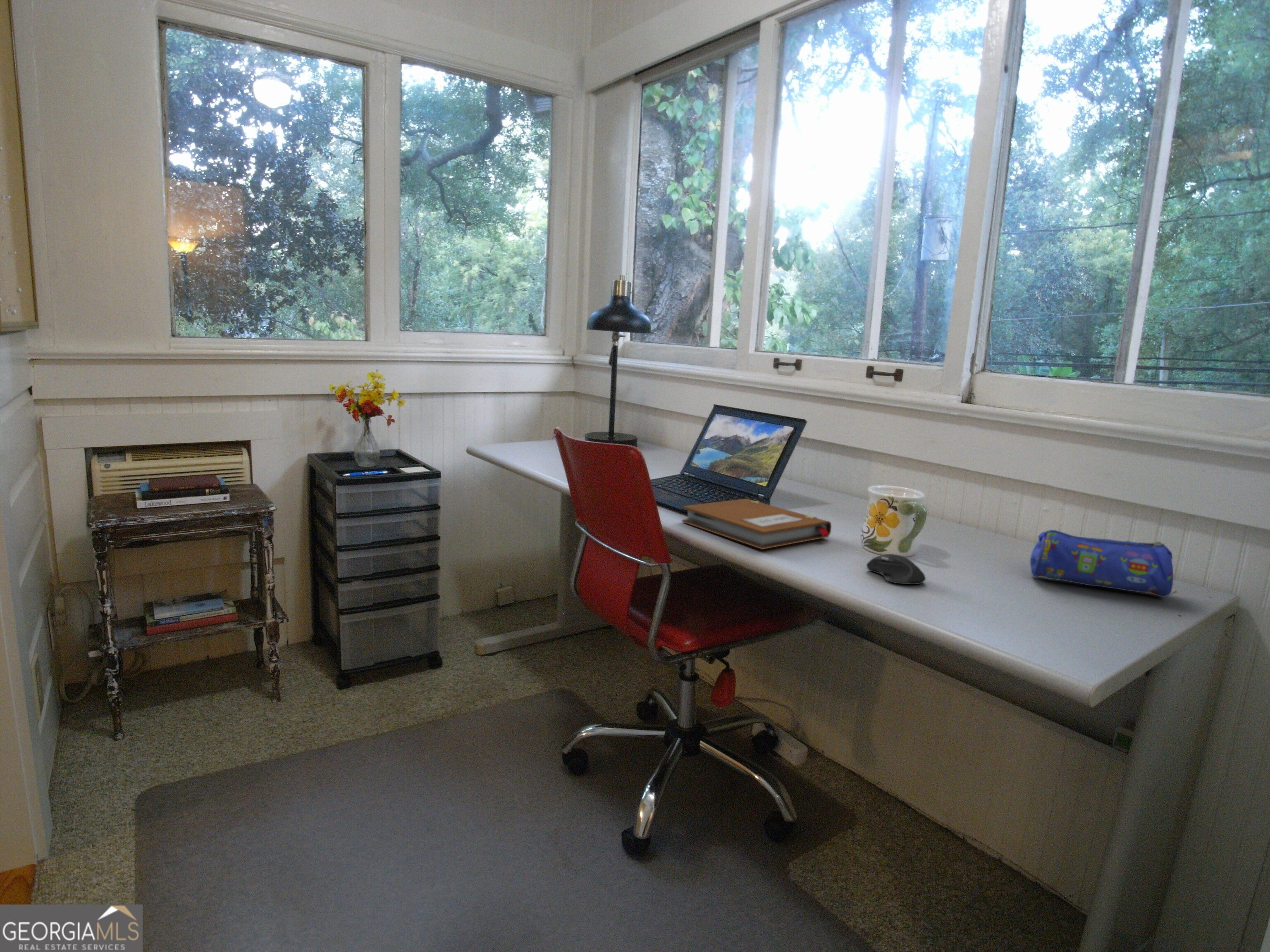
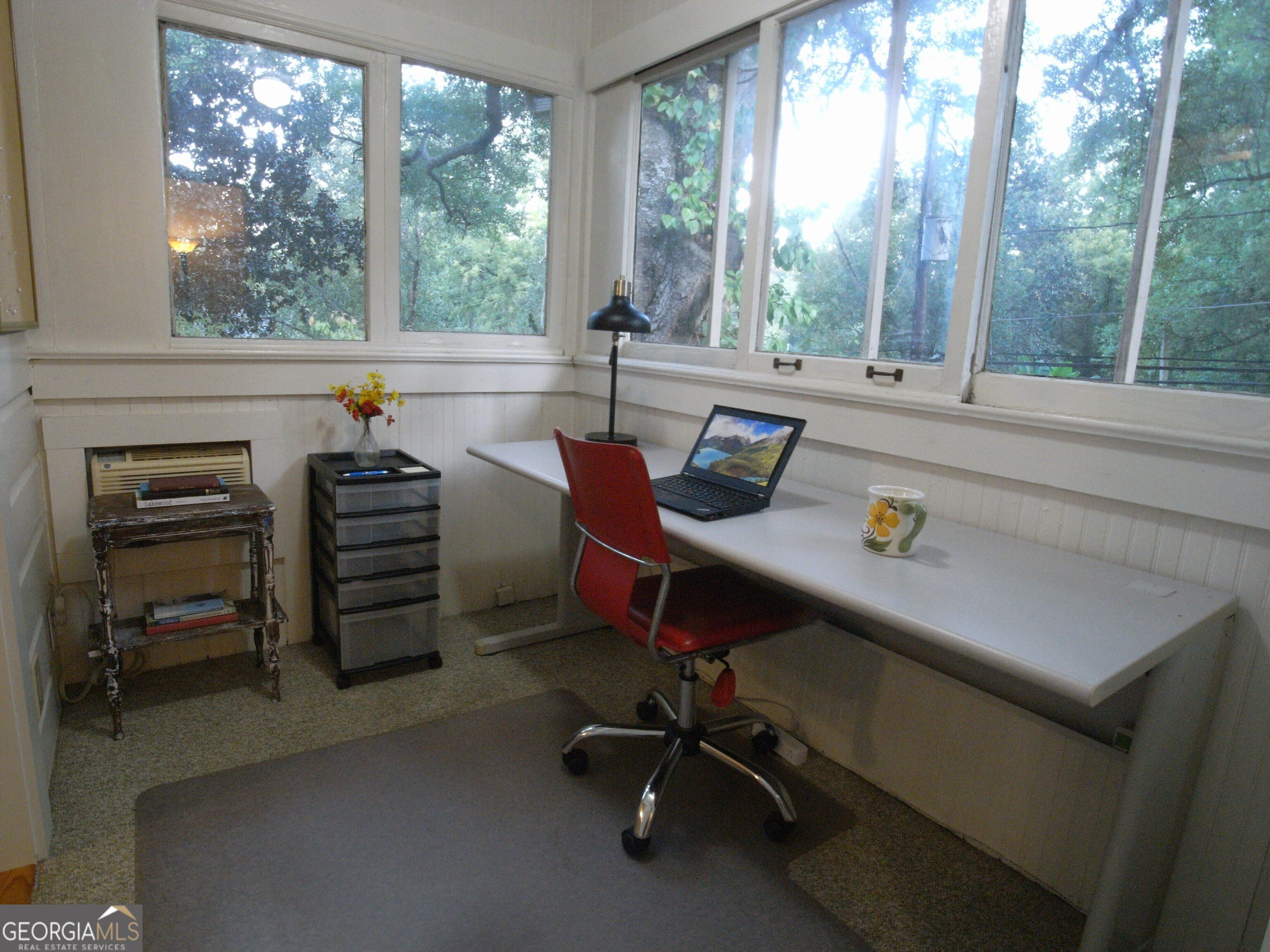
- notebook (758, 522)
- computer mouse (894, 566)
- pencil case (1101, 561)
